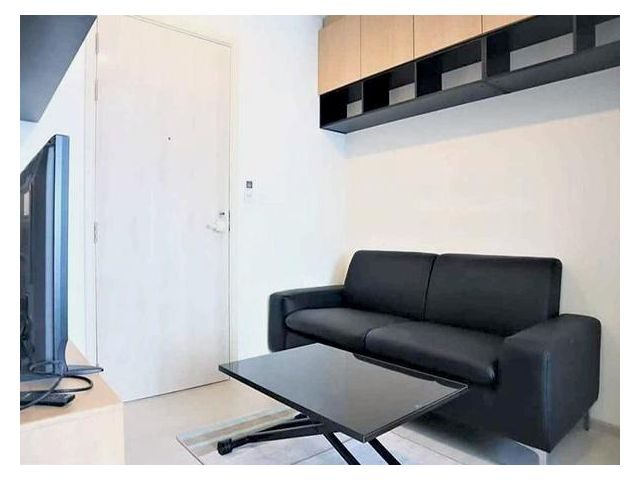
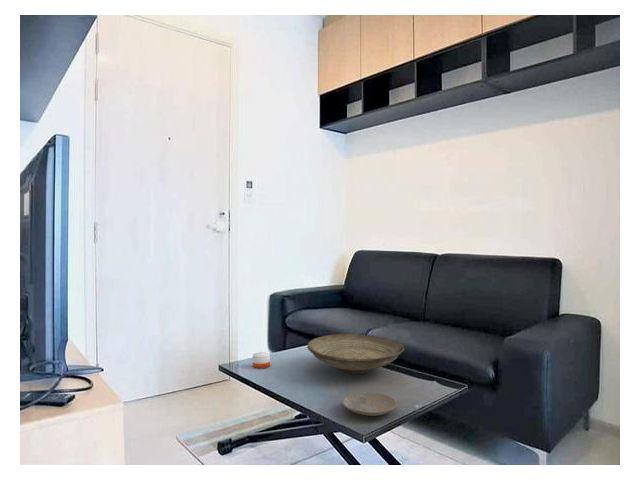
+ plate (369, 405)
+ candle (261, 353)
+ decorative bowl (355, 356)
